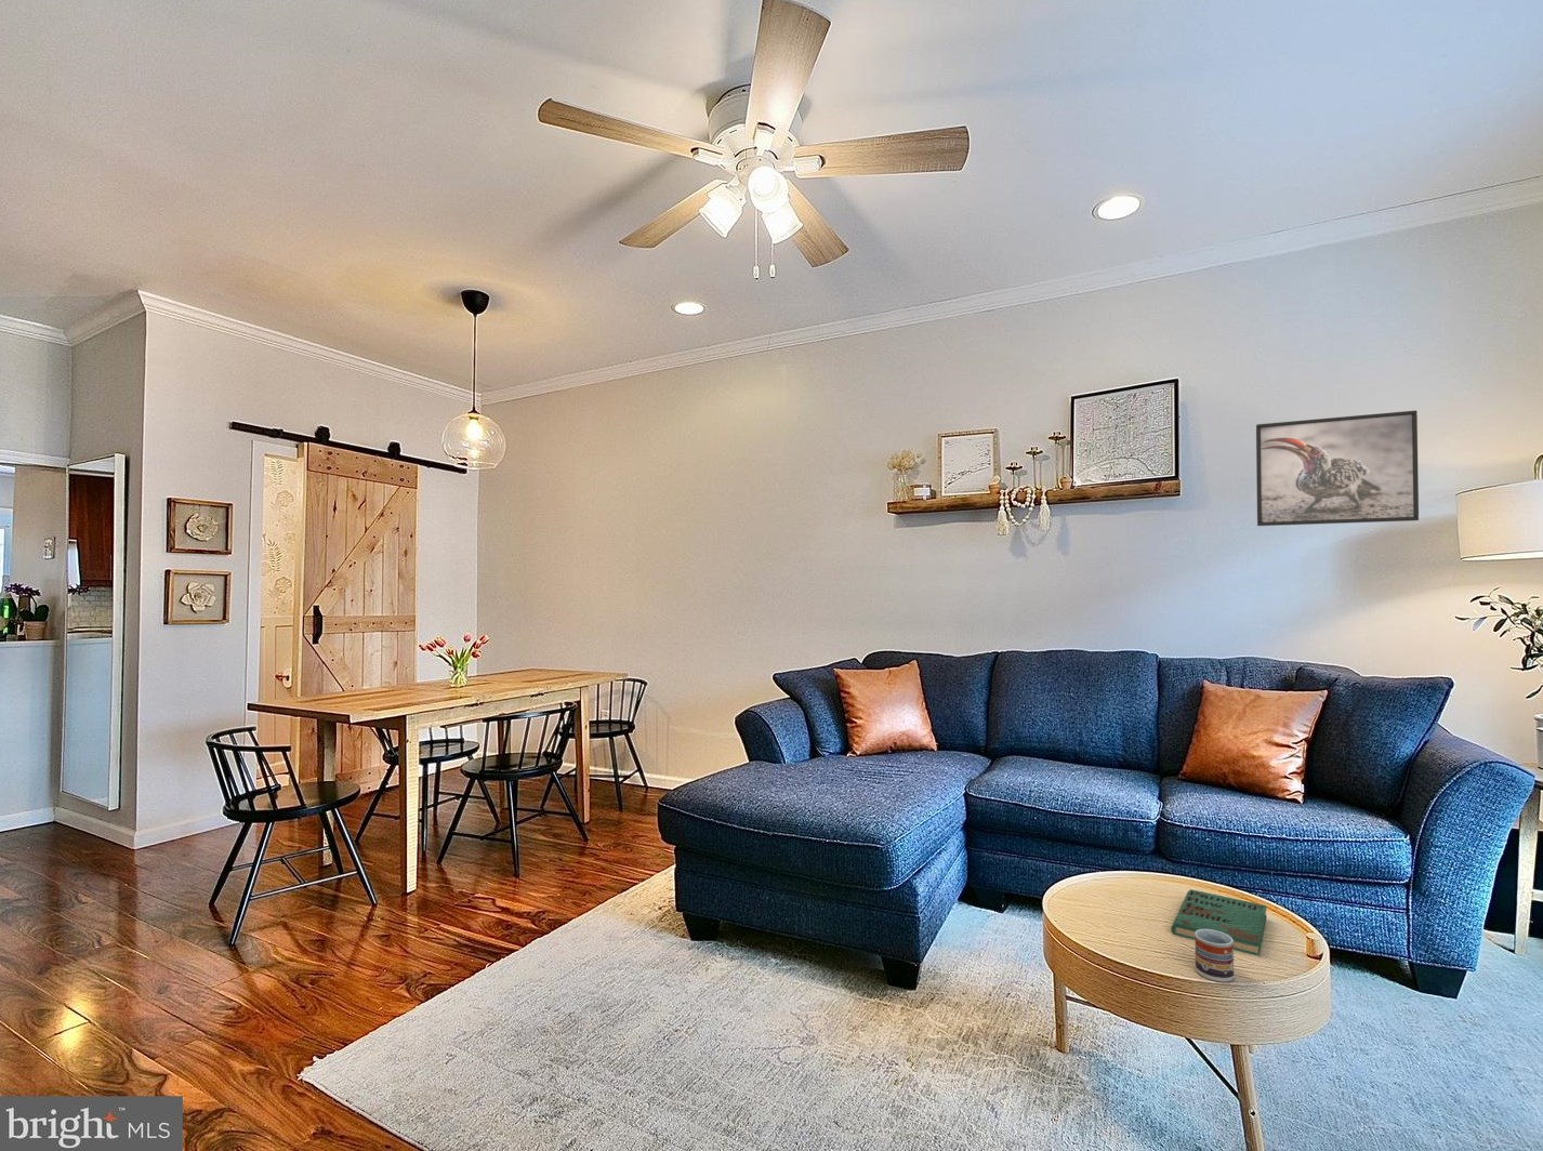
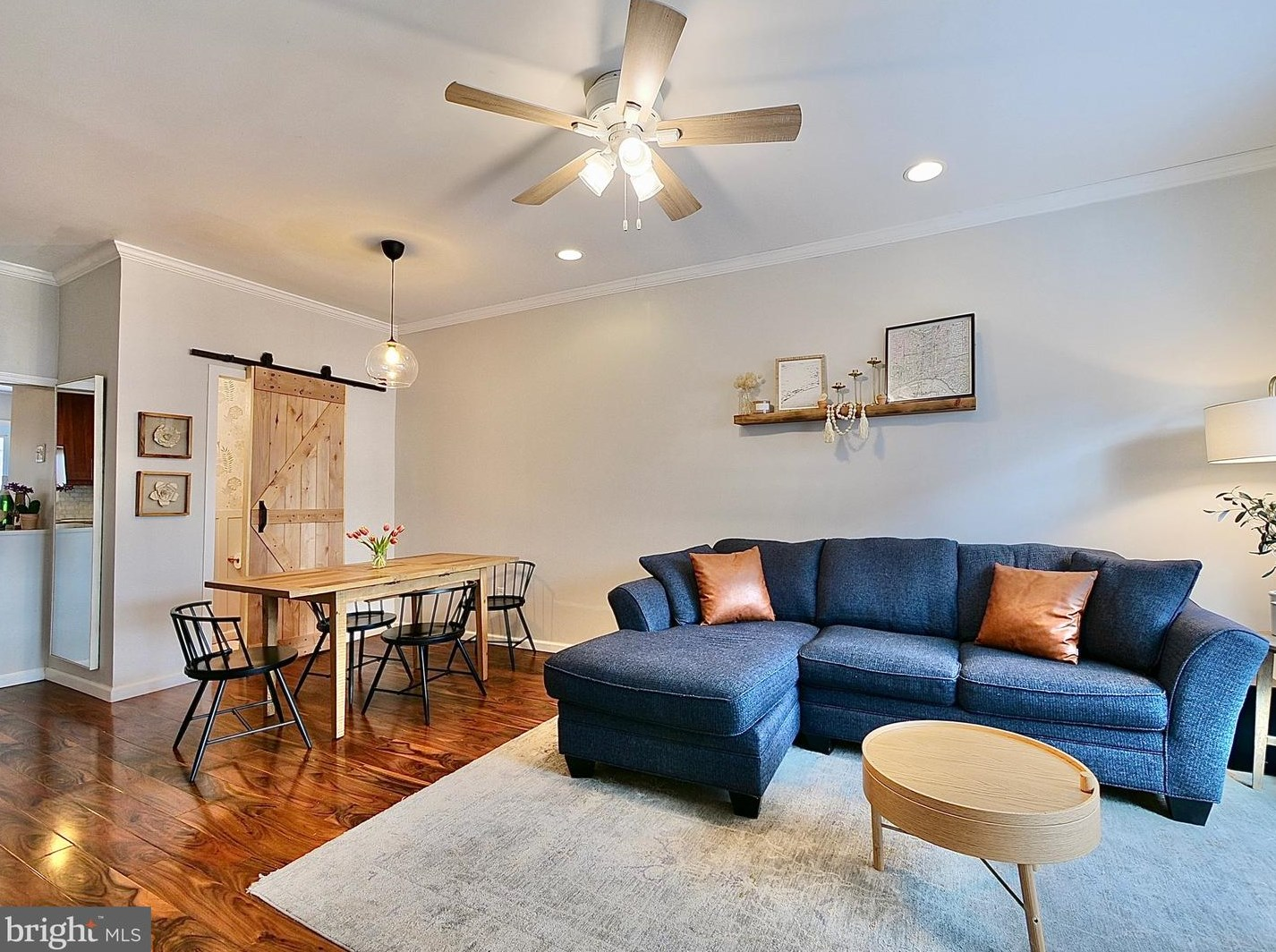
- book (1219, 920)
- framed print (1333, 470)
- cup (1214, 952)
